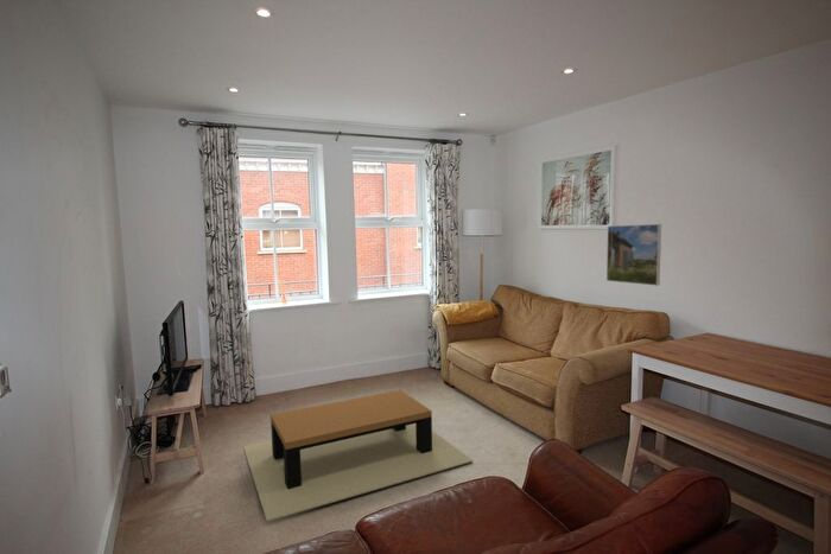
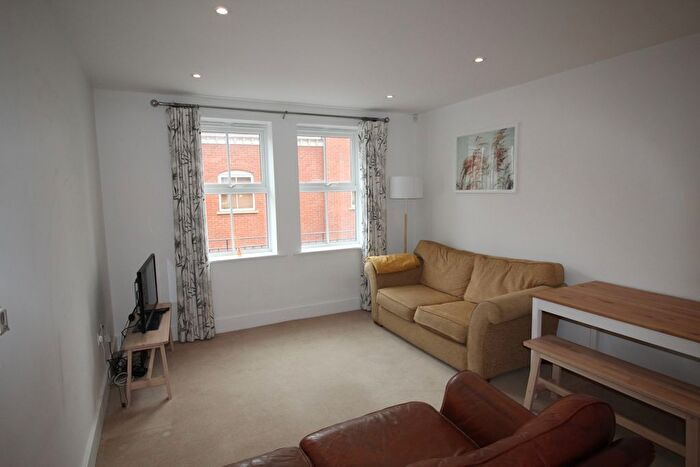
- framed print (632, 254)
- coffee table (351, 433)
